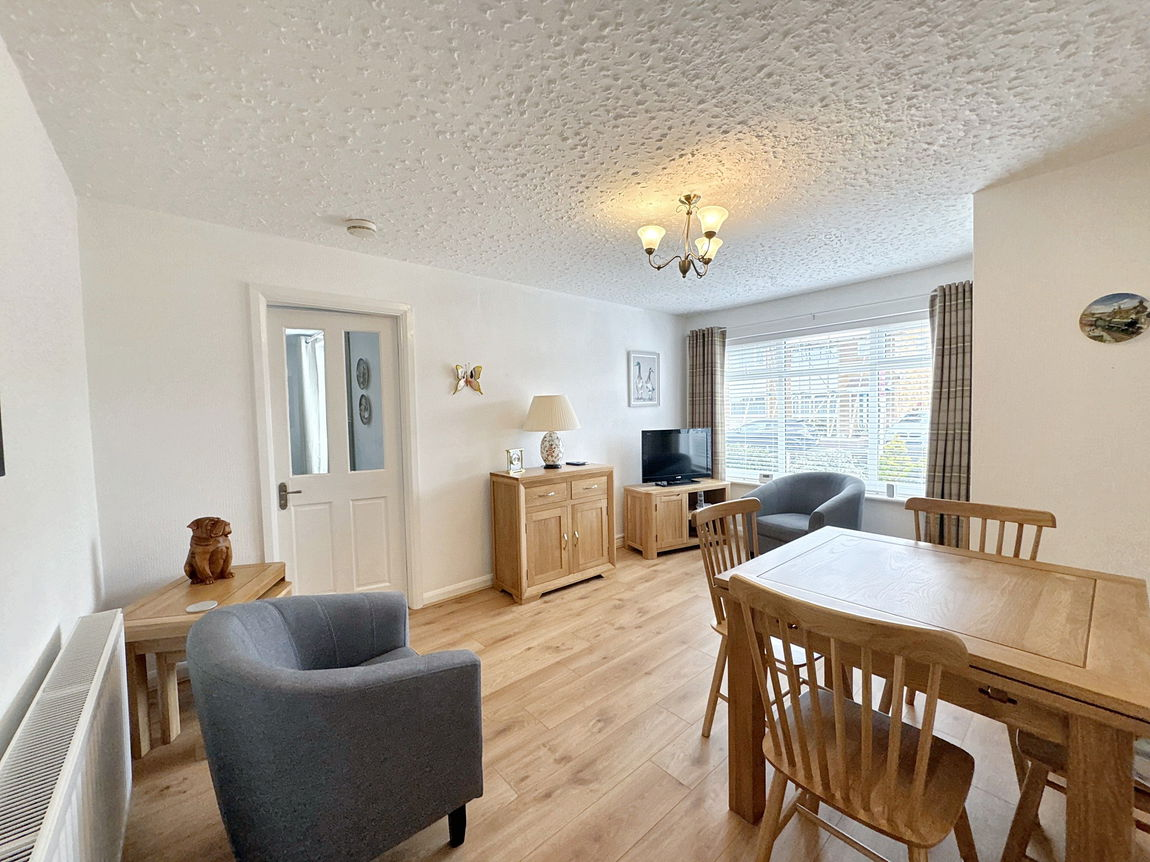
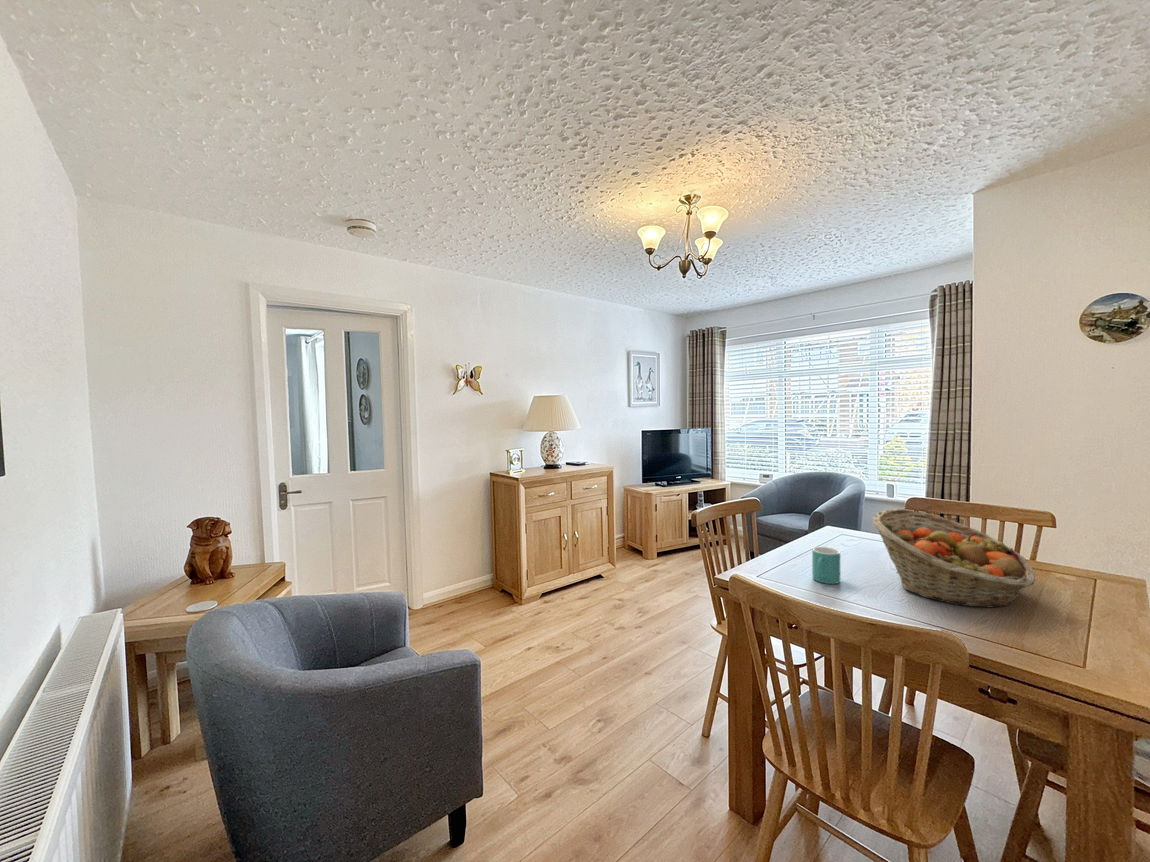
+ fruit basket (947, 553)
+ mug (824, 566)
